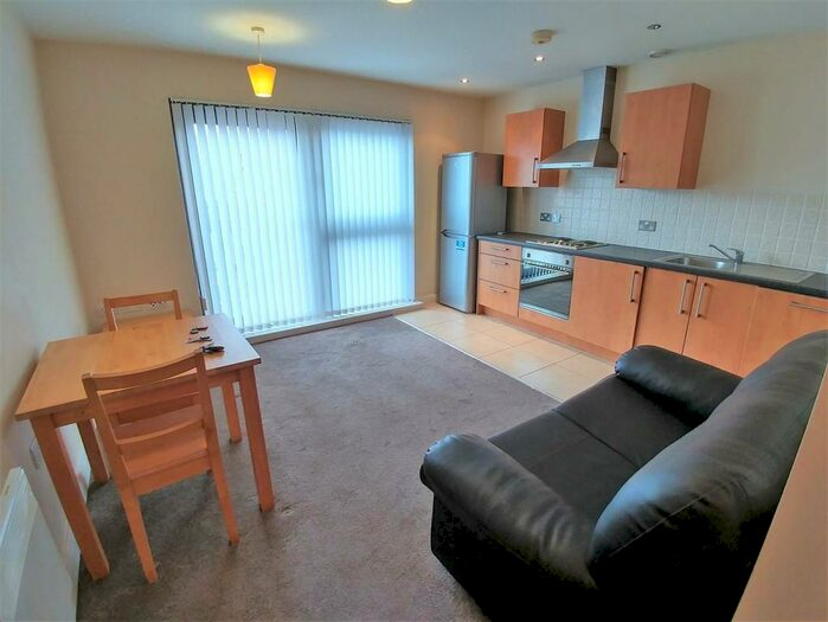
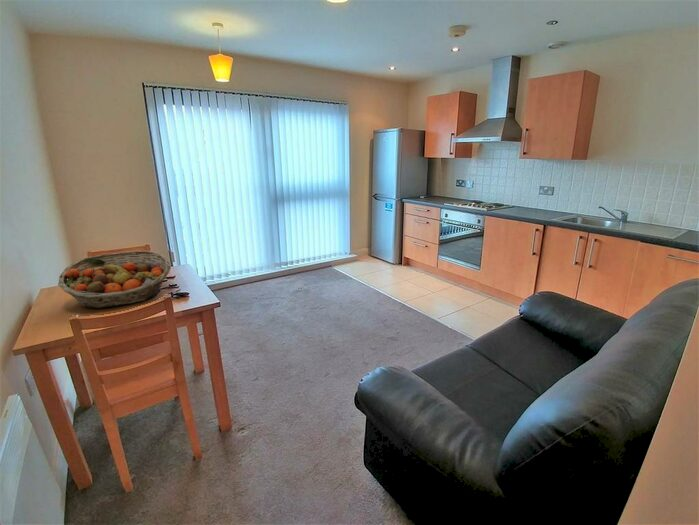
+ fruit basket (119, 278)
